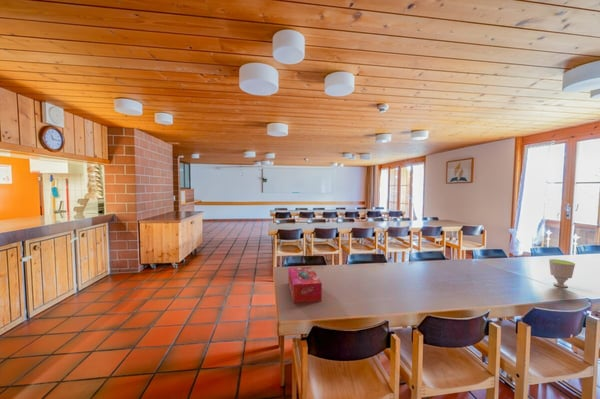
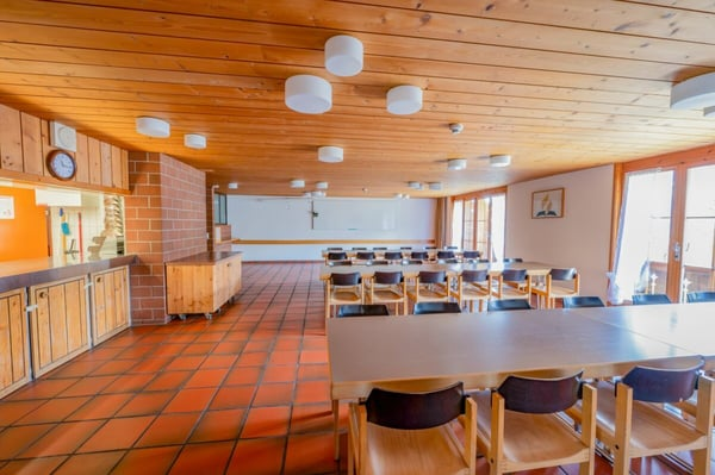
- cup (561, 273)
- tissue box (303, 282)
